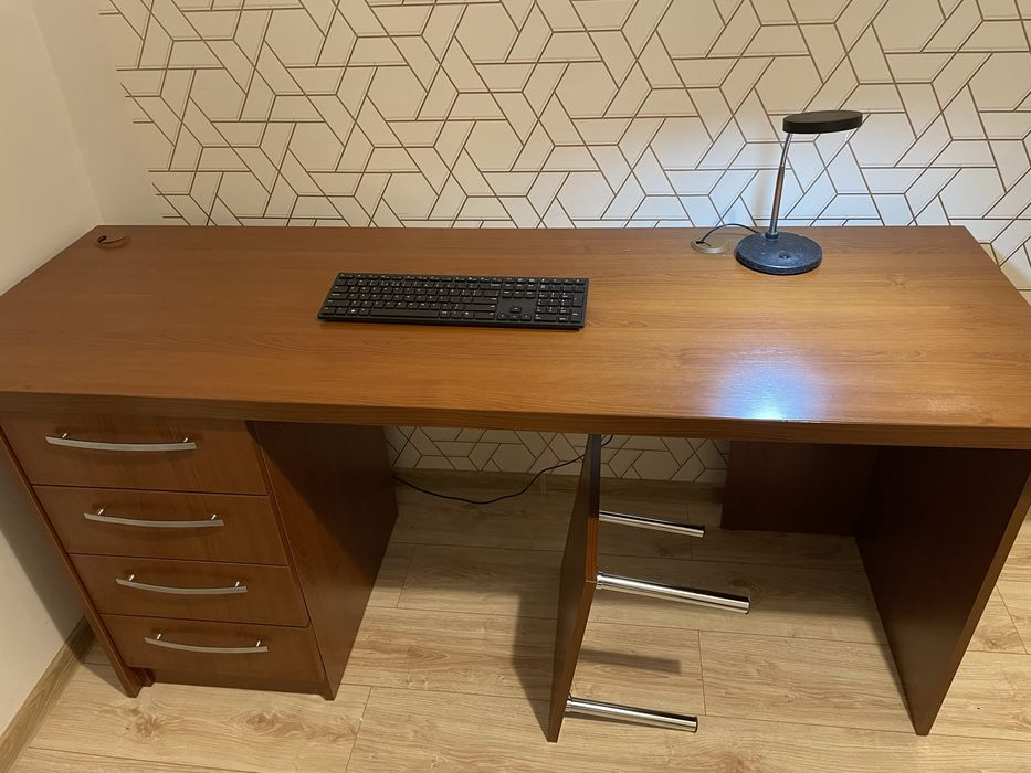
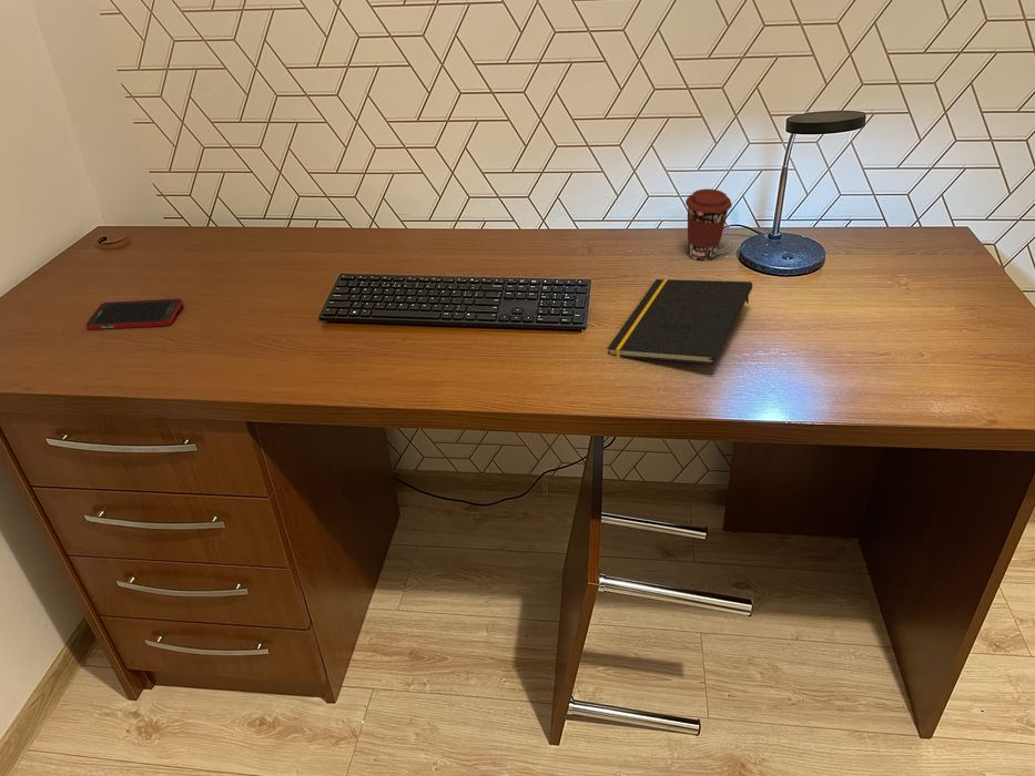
+ coffee cup (706, 225)
+ notepad (682, 317)
+ cell phone (135, 314)
